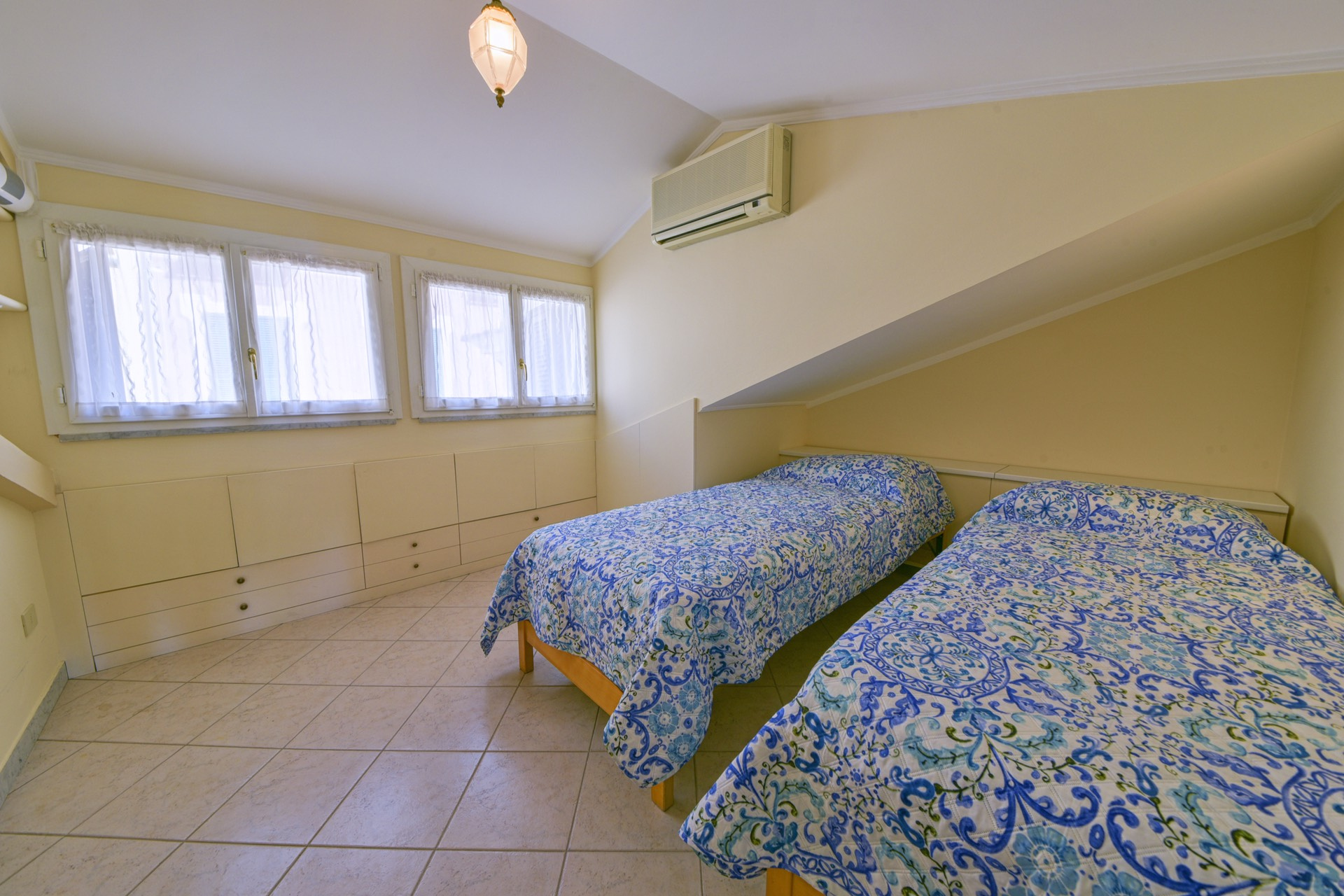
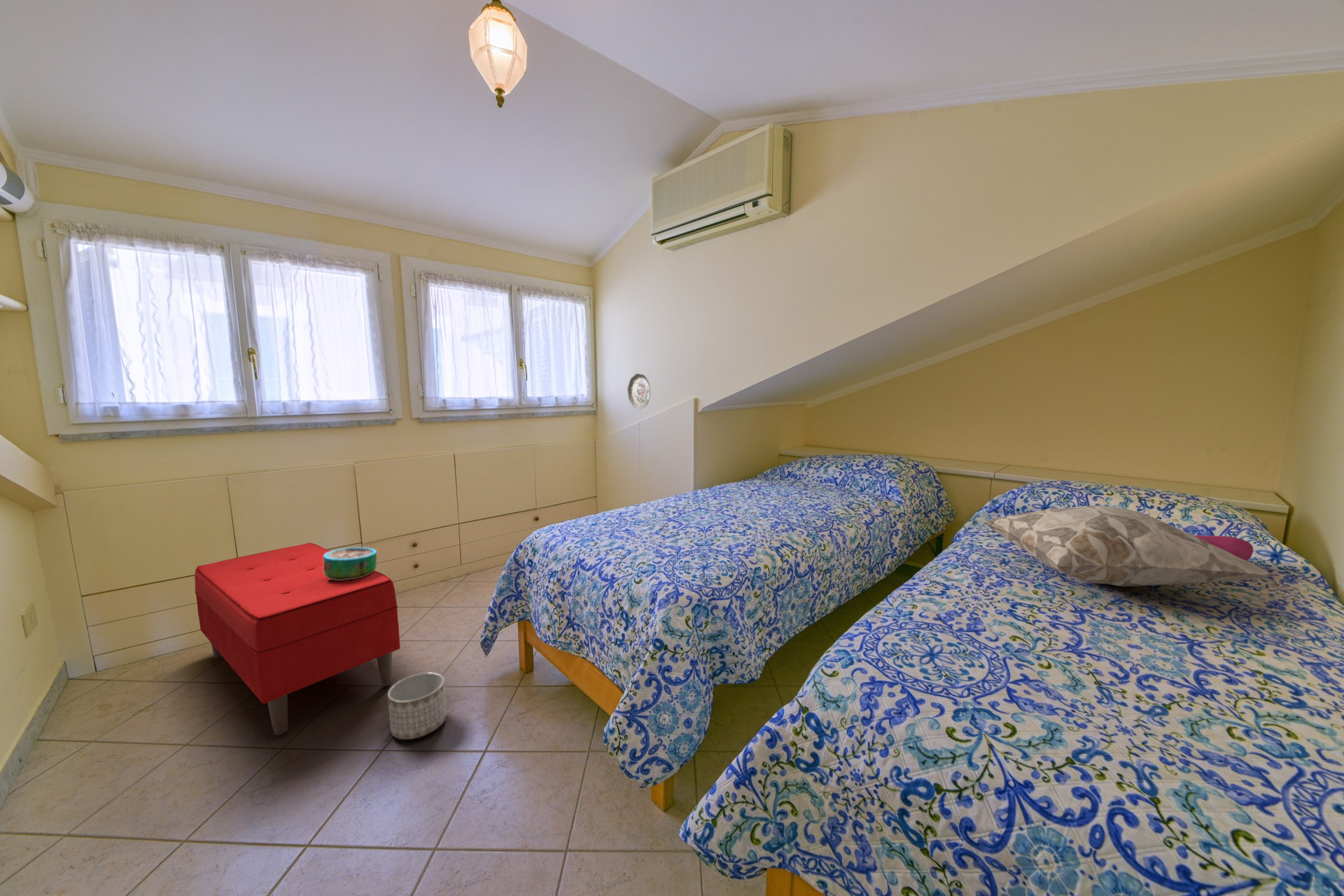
+ decorative pillow (1103, 543)
+ decorative plate (640, 391)
+ bench (294, 622)
+ cushion (1212, 545)
+ decorative bowl (349, 564)
+ planter (418, 706)
